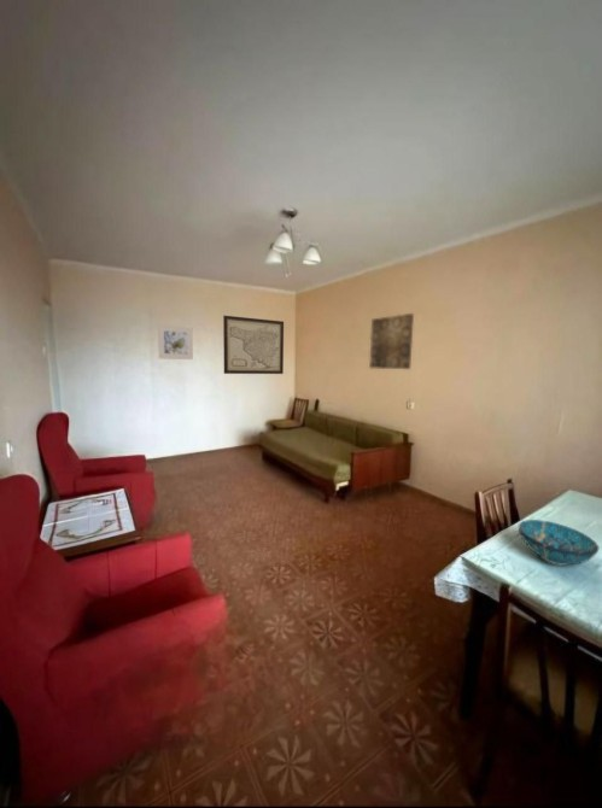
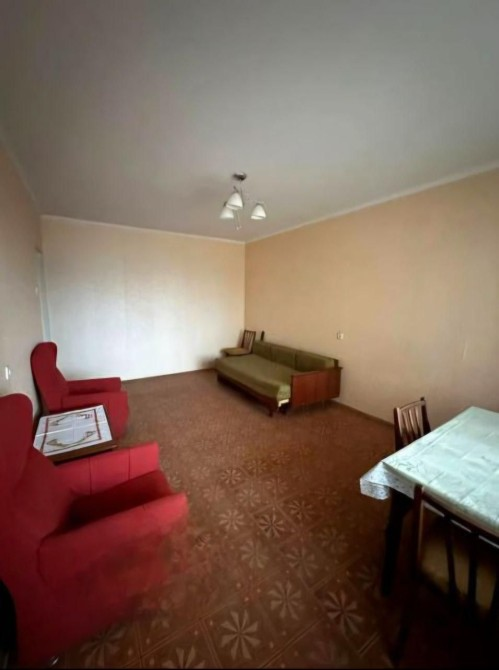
- decorative bowl (554, 546)
- wall art (255, 346)
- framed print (175, 342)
- wall art (390, 342)
